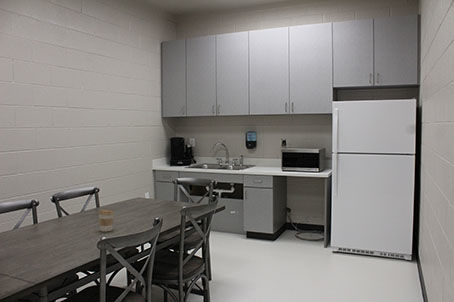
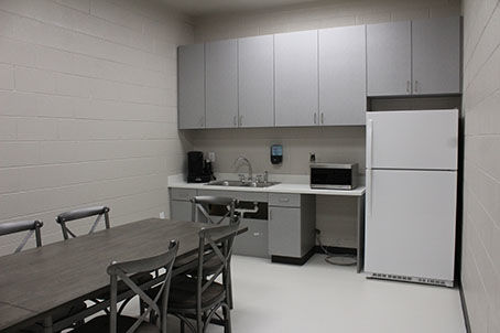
- coffee cup (106, 220)
